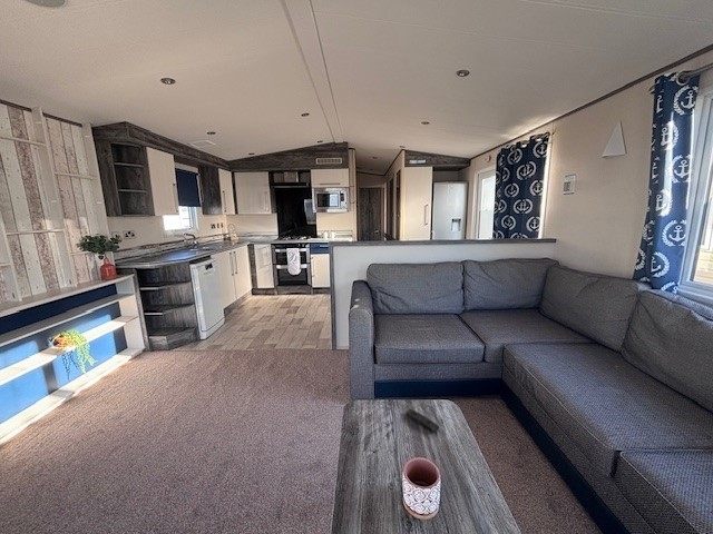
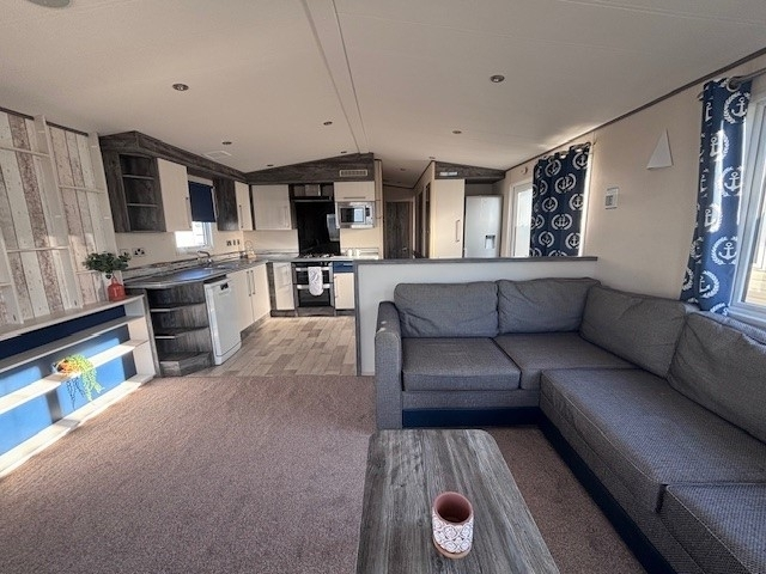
- remote control (420, 418)
